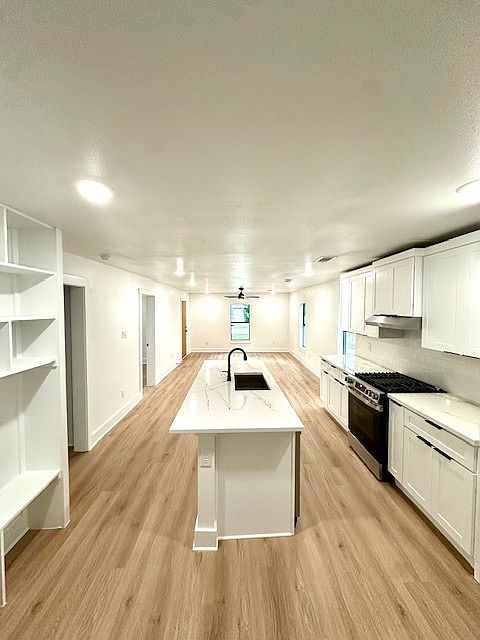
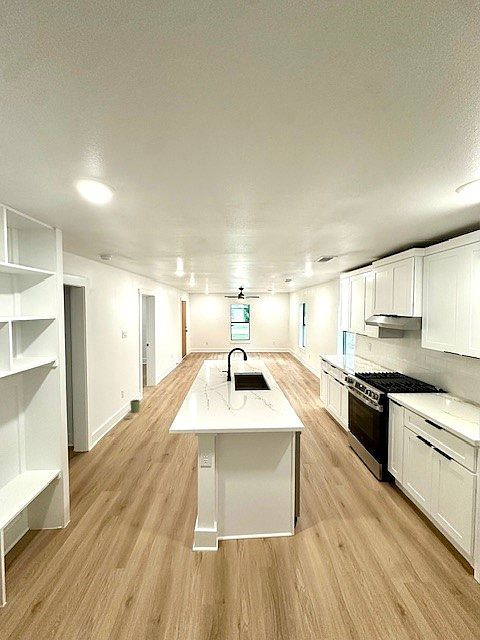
+ trash can (132, 409)
